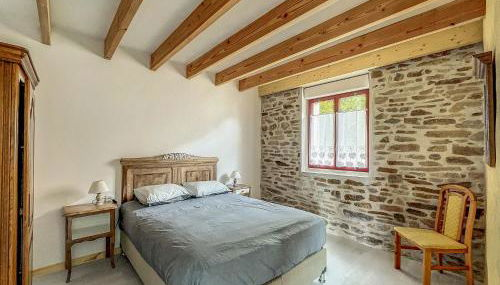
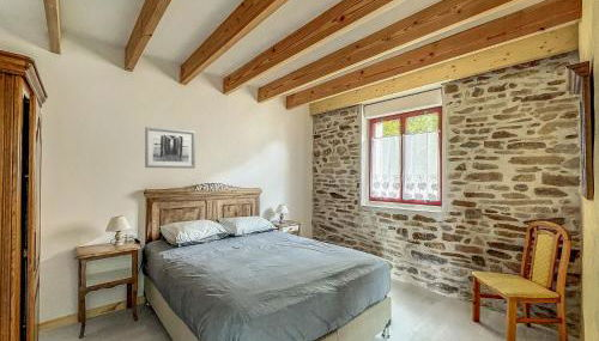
+ wall art (171, 148)
